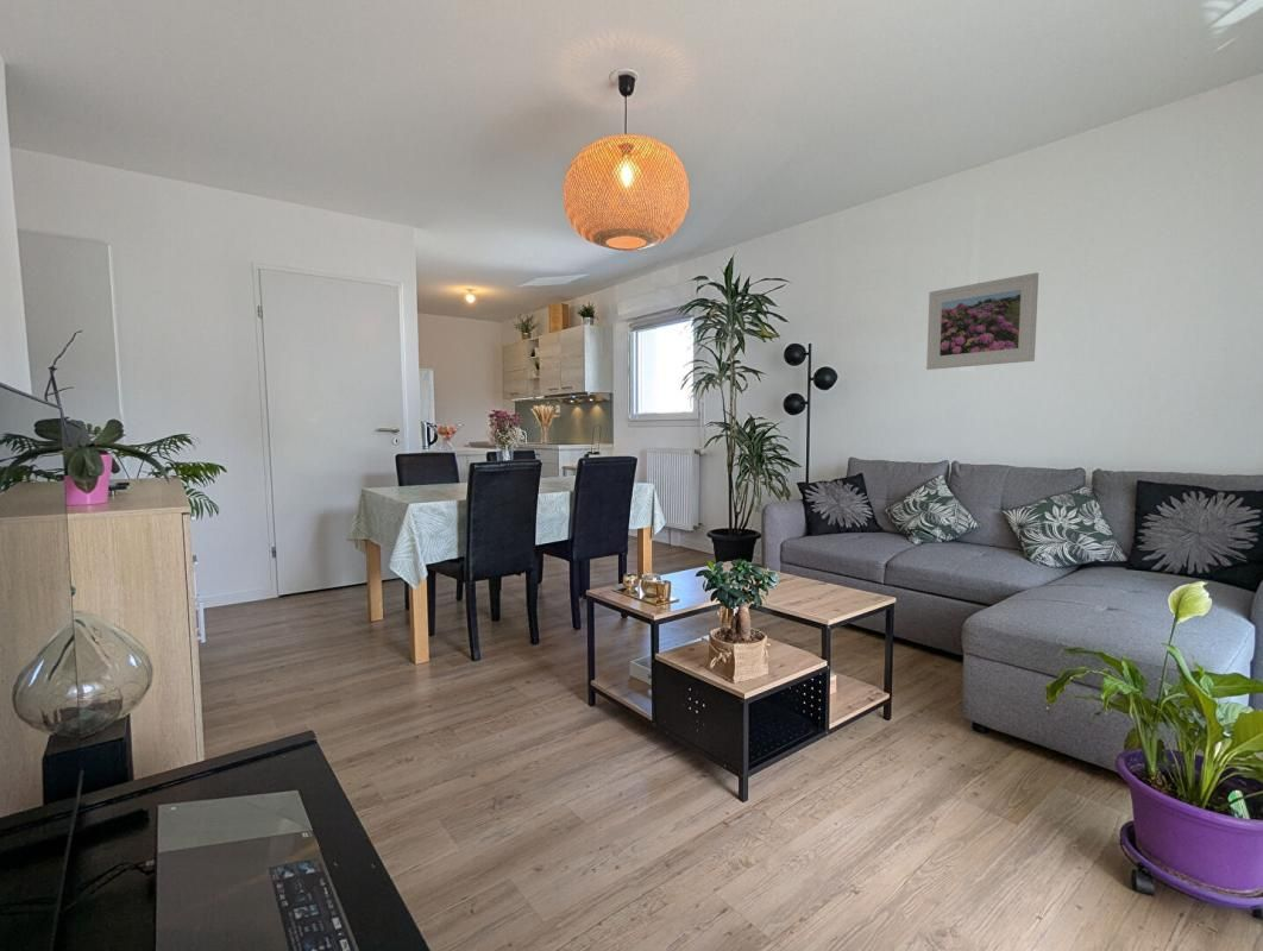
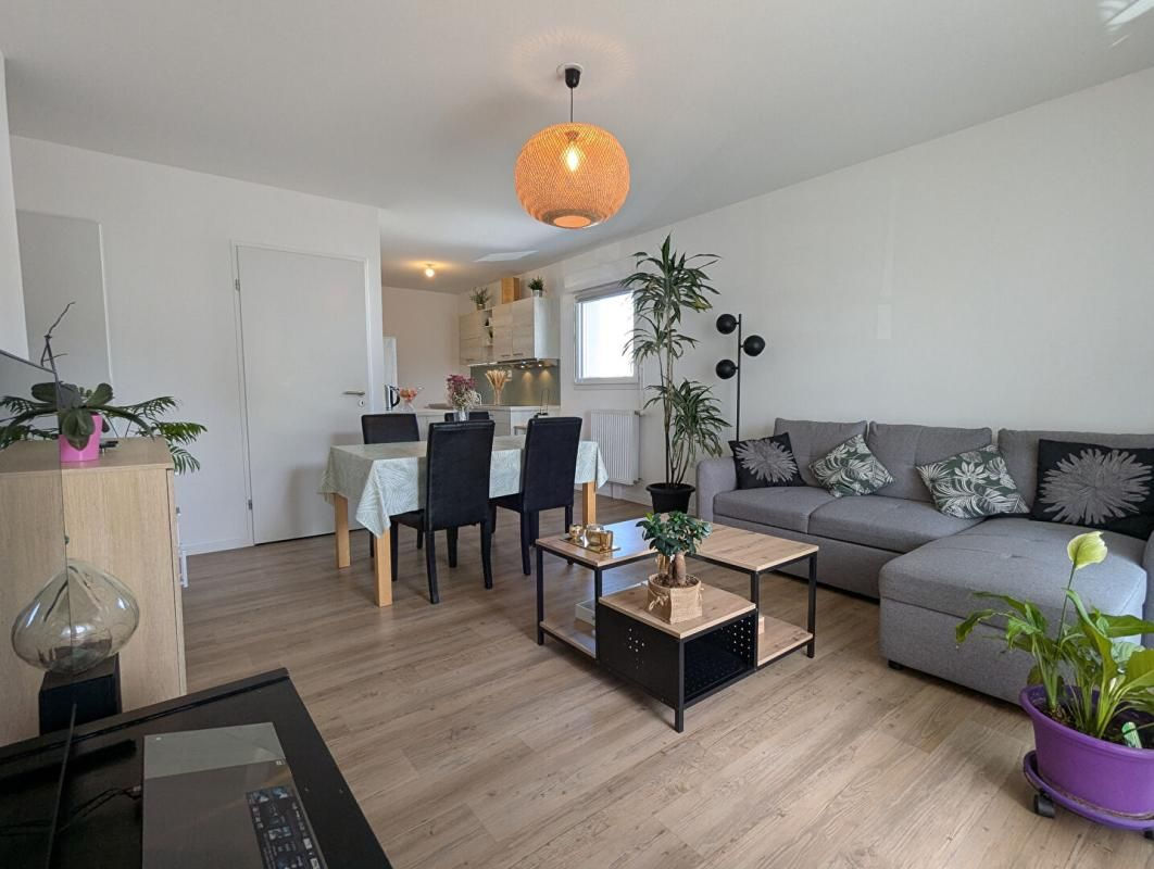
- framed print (979, 325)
